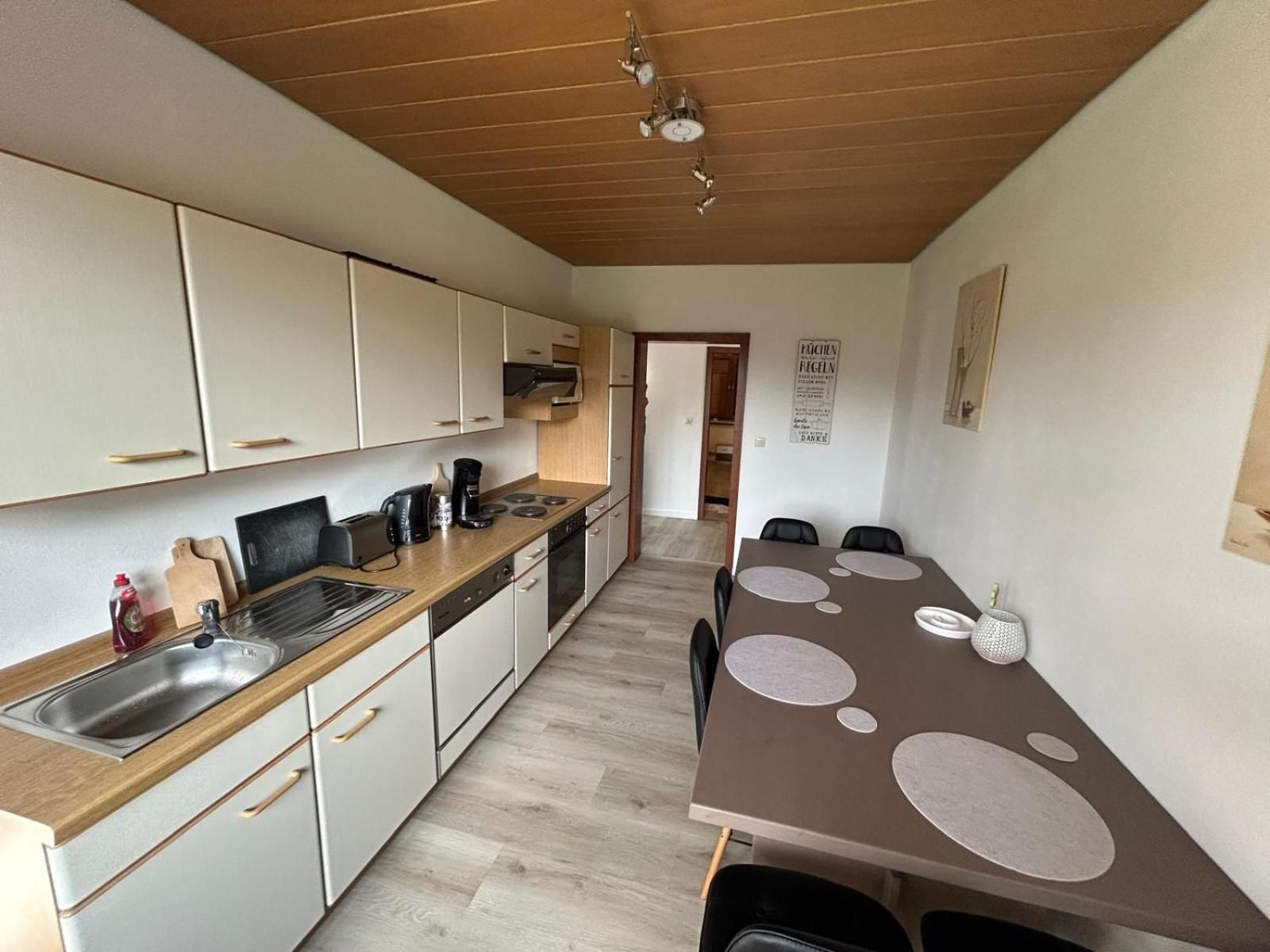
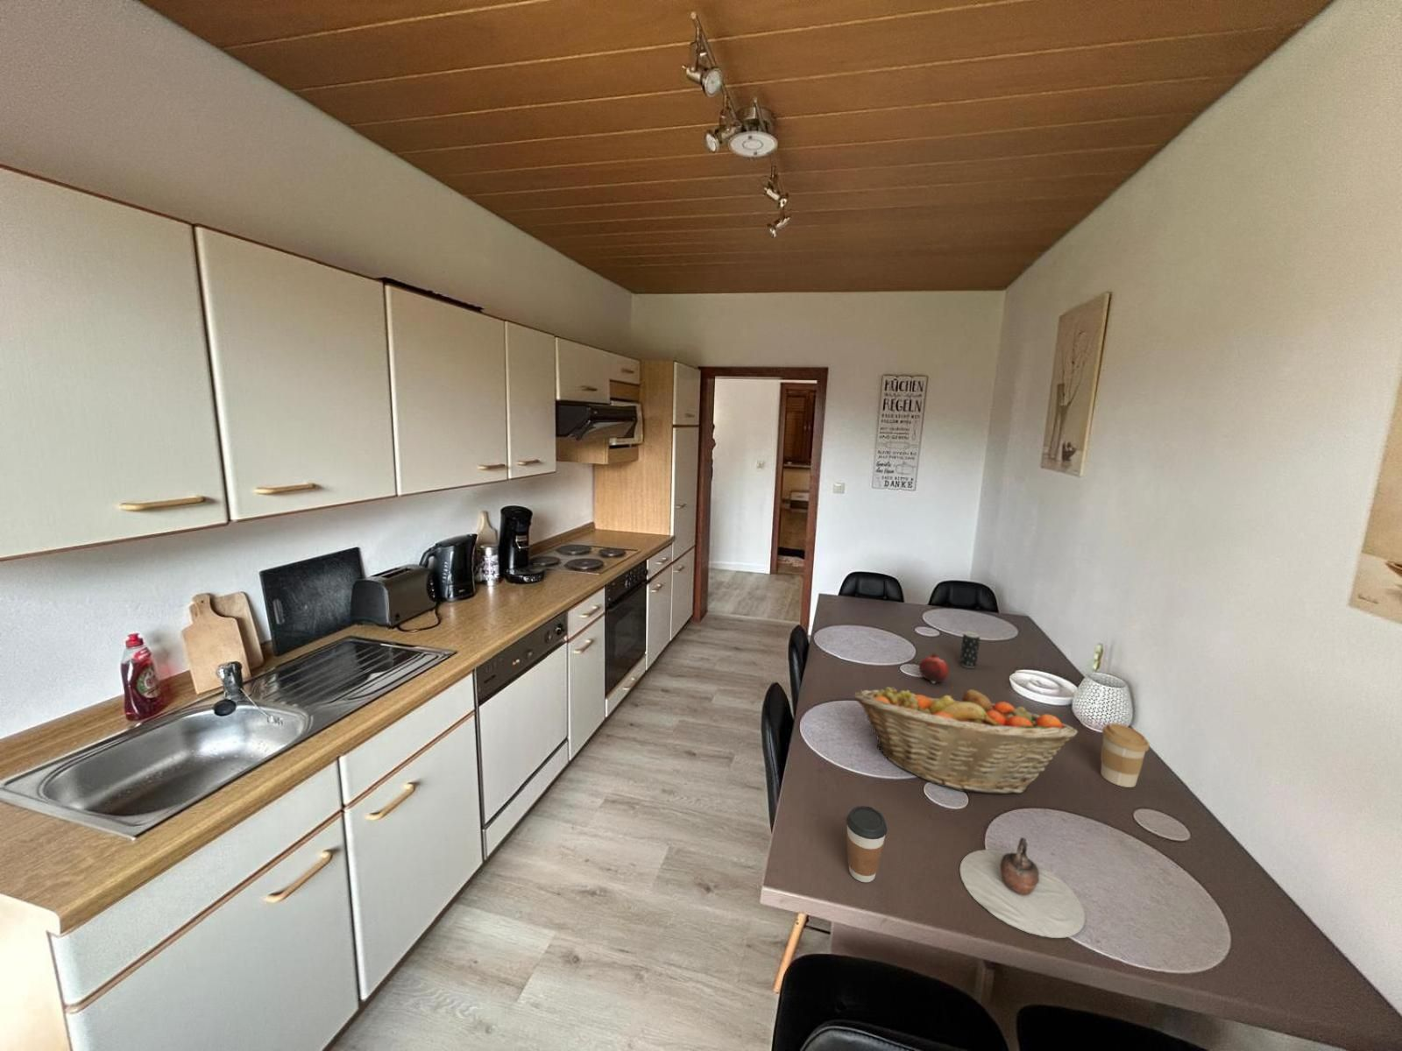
+ coffee cup (1122, 754)
+ fruit basket (955, 725)
+ fruit (934, 666)
+ teapot (1022, 869)
+ beverage can (969, 650)
+ coffee cup (864, 846)
